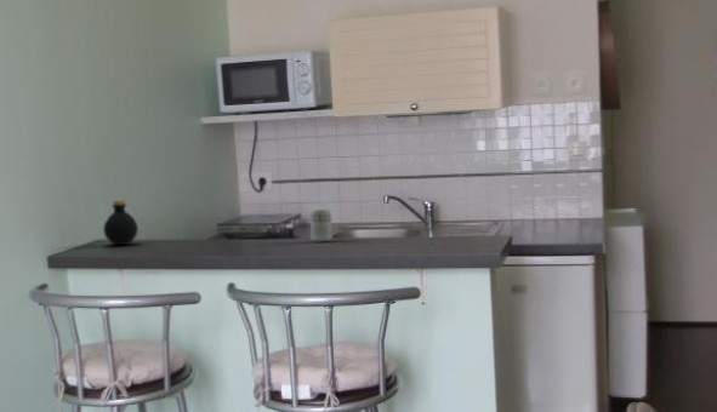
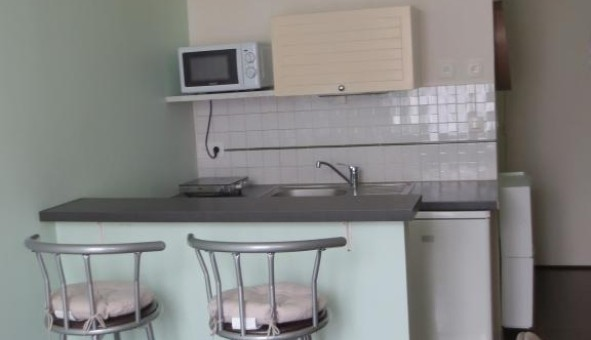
- cup (320, 225)
- bottle (120, 222)
